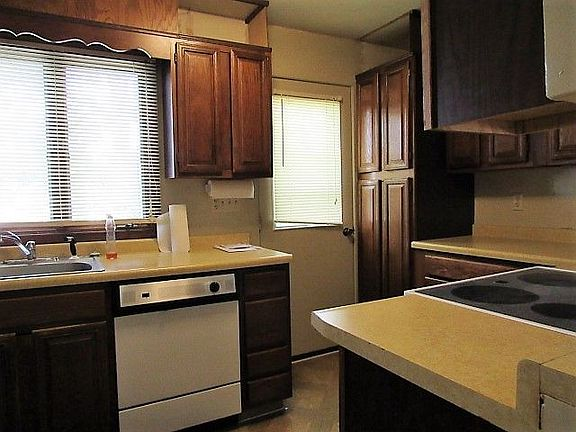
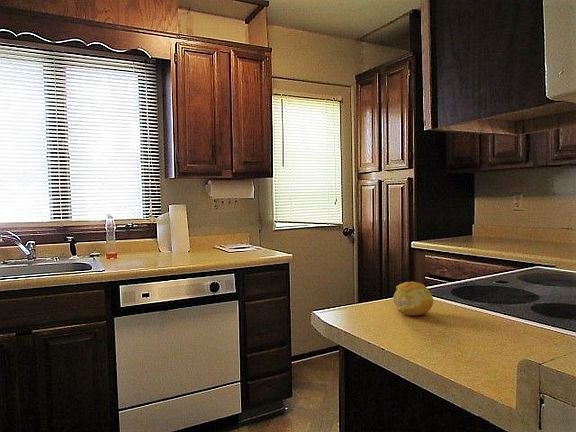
+ fruit (413, 298)
